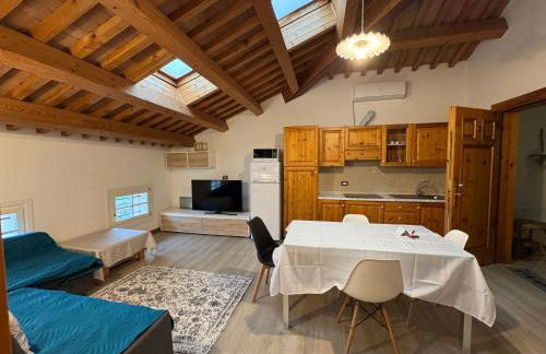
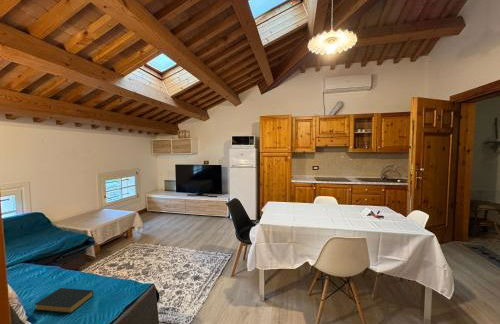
+ hardback book (65, 299)
